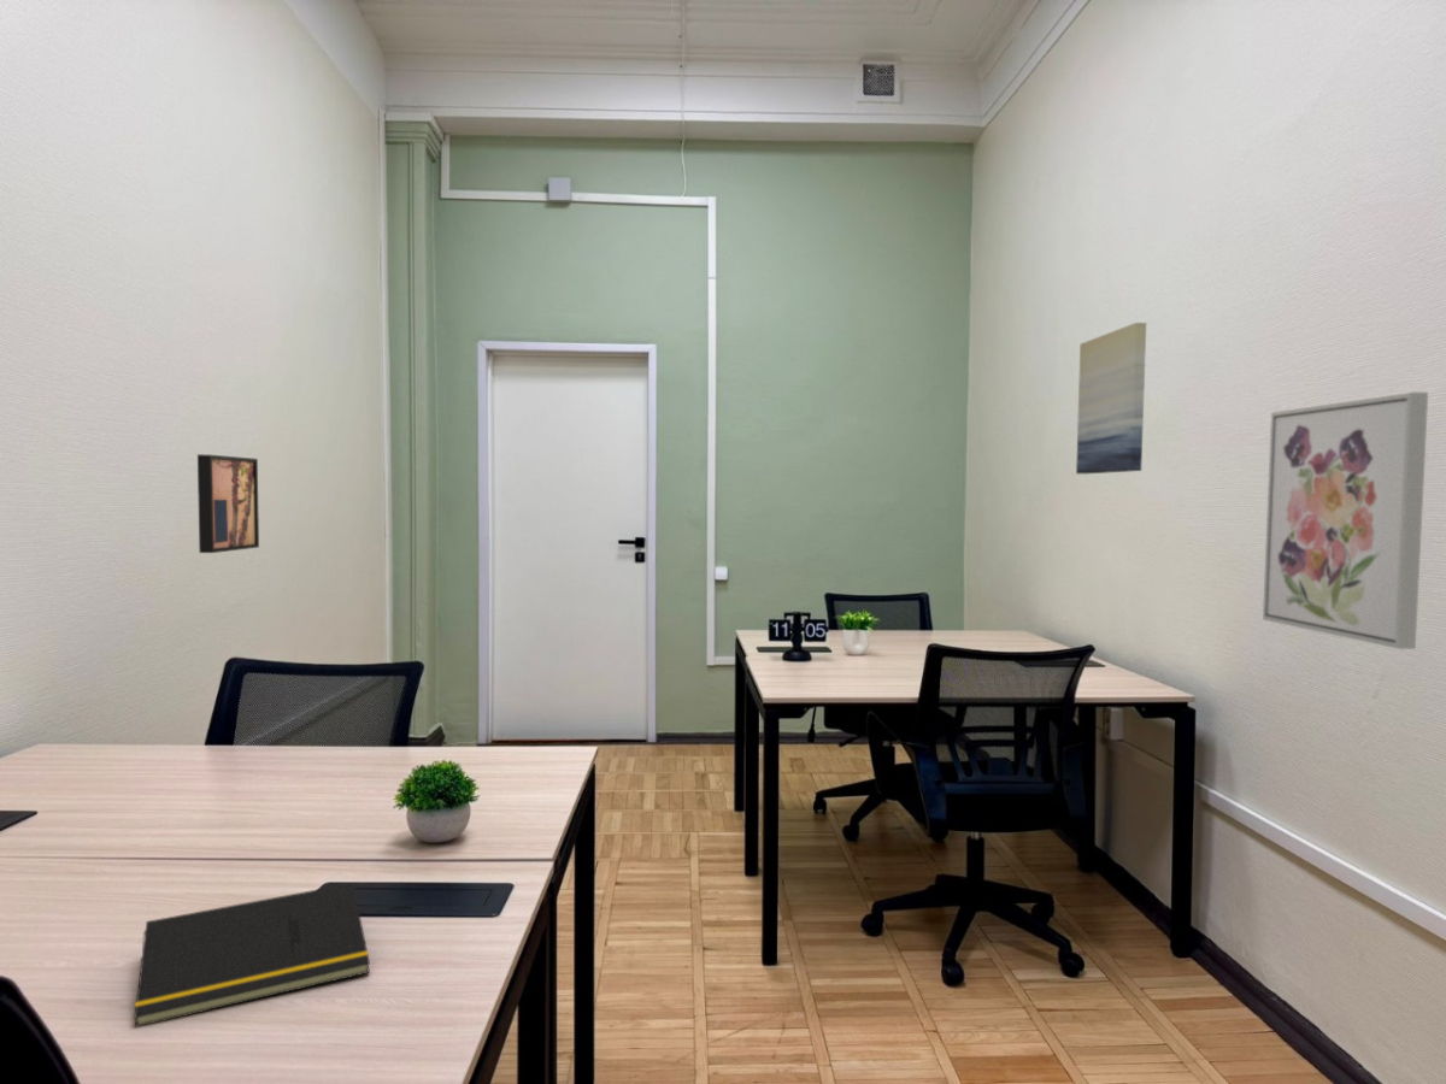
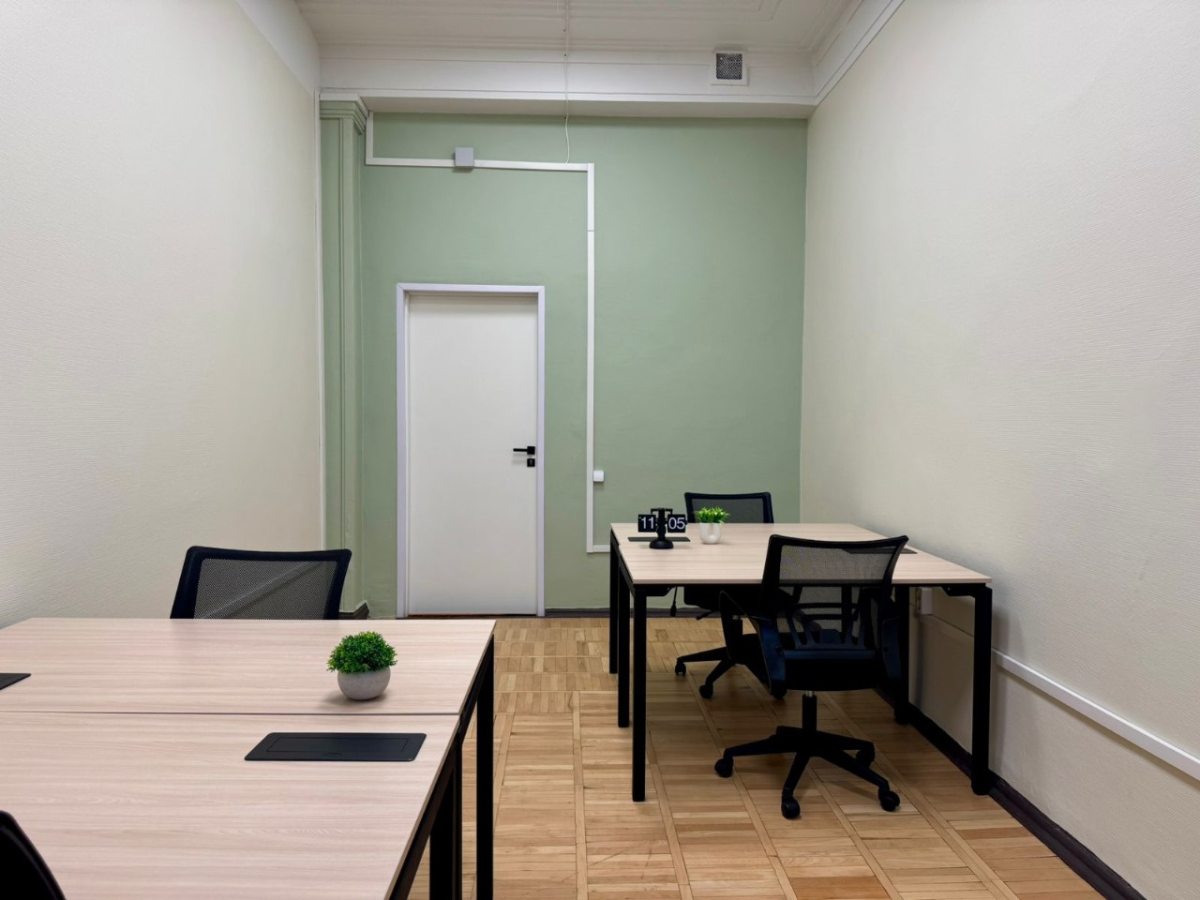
- wall art (1109, 403)
- wall art (229, 503)
- wall art (1335, 518)
- notepad (257, 947)
